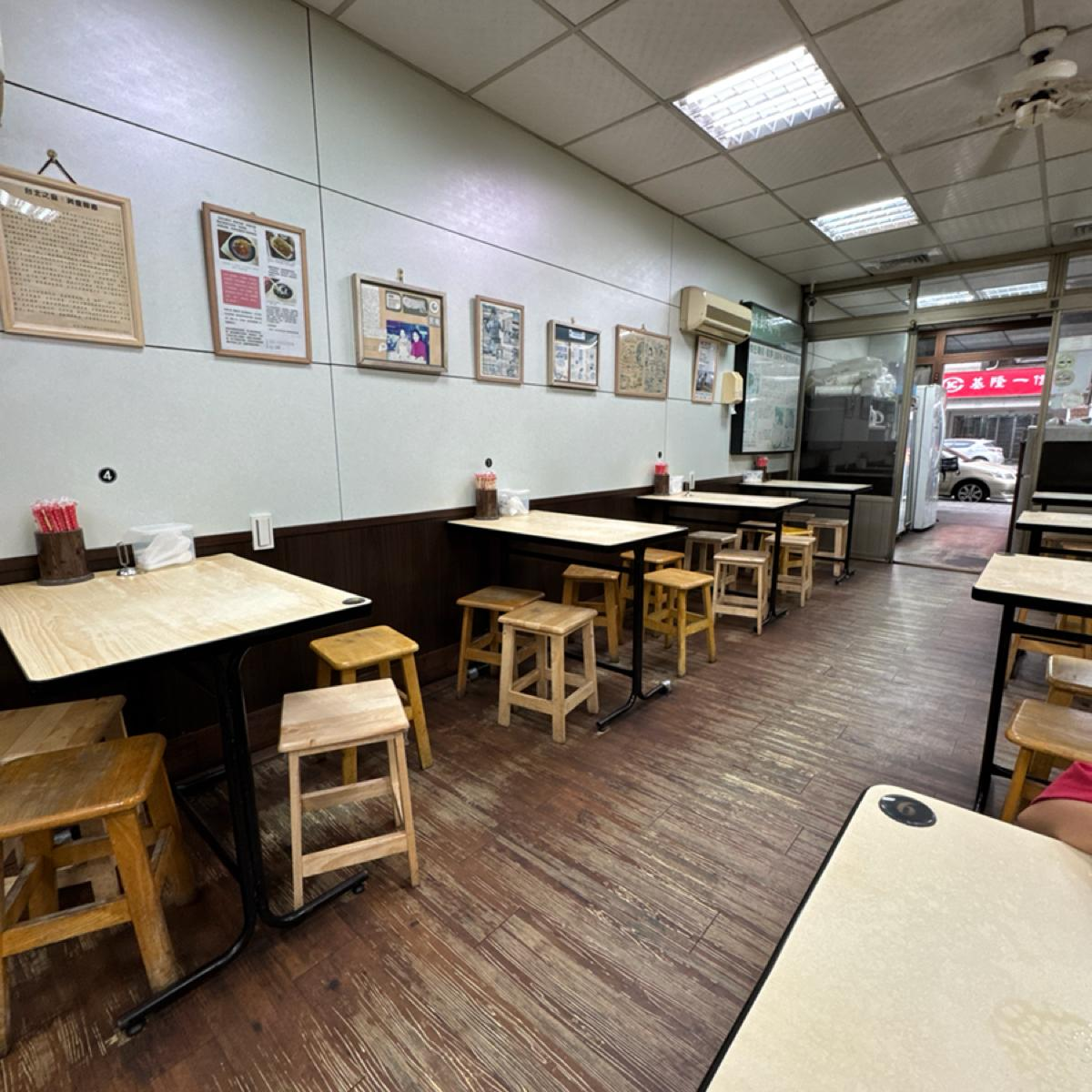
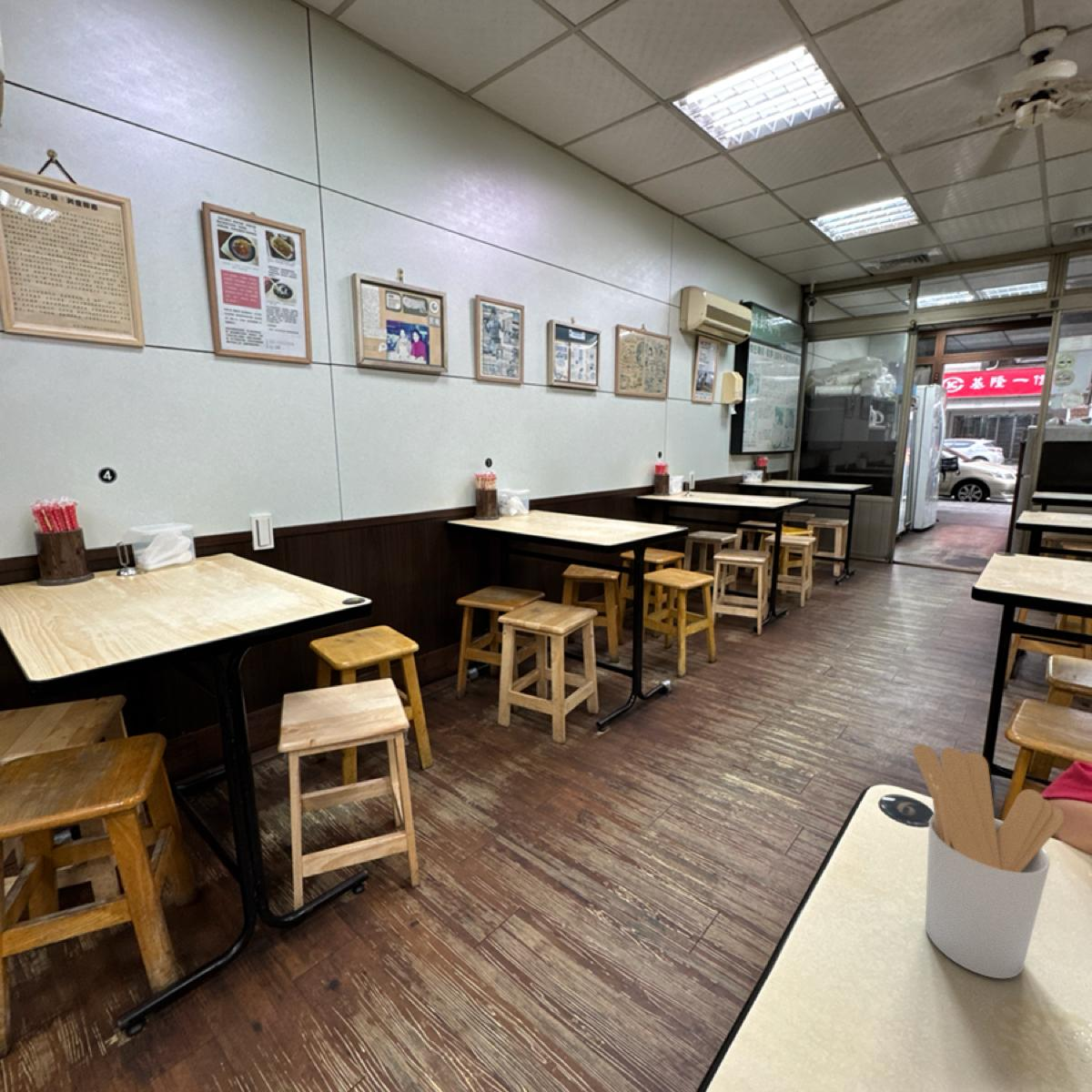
+ utensil holder (968, 849)
